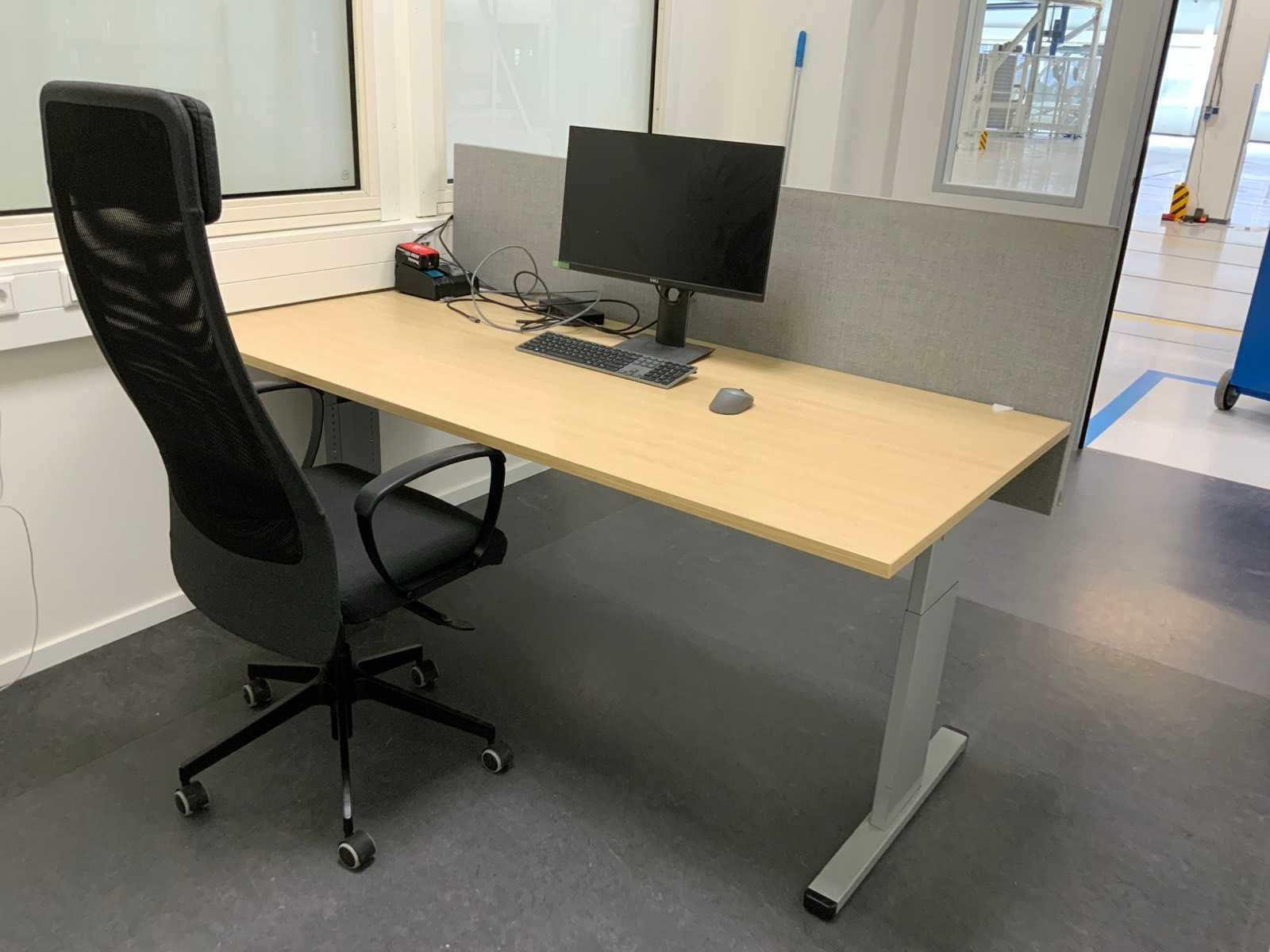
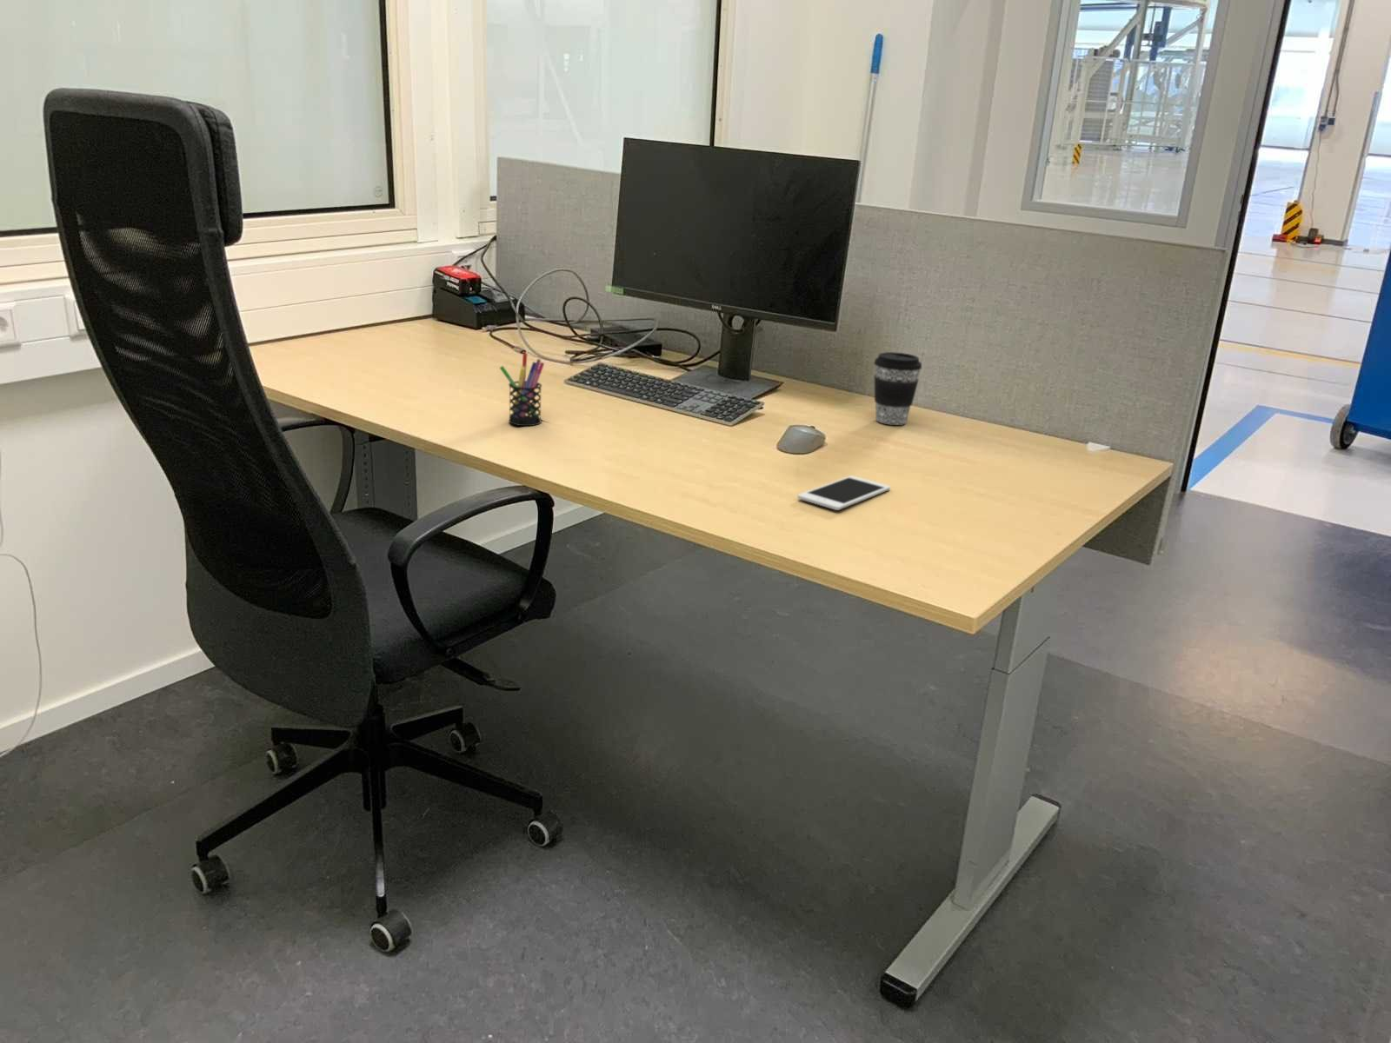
+ cell phone (844, 492)
+ coffee cup (895, 389)
+ pen holder (520, 389)
